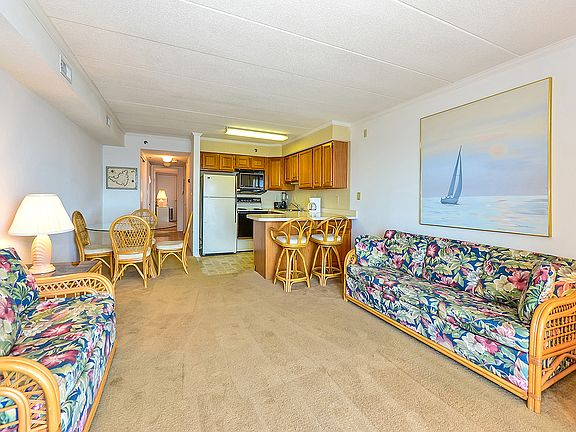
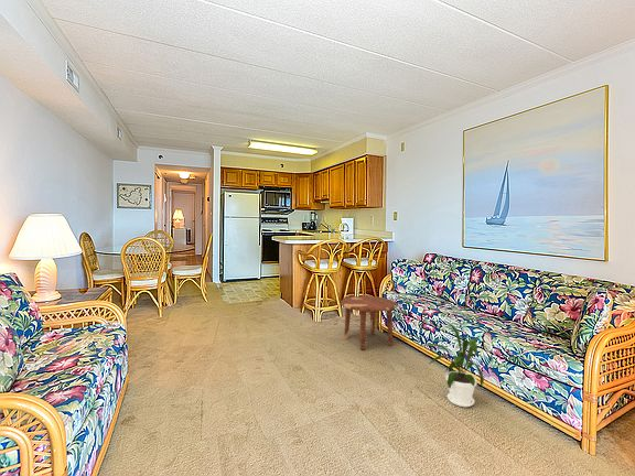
+ side table (365, 321)
+ house plant (459, 364)
